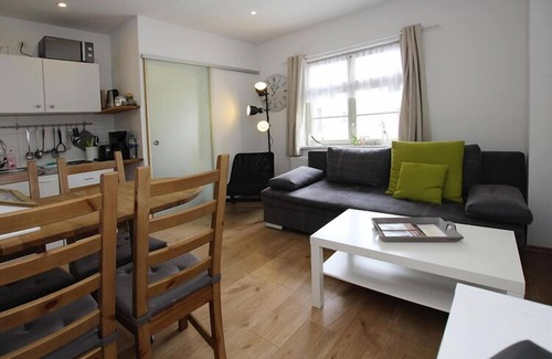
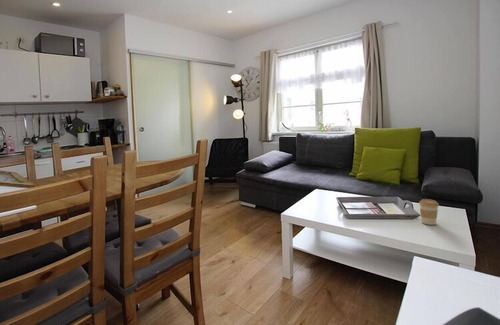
+ coffee cup (428, 211)
